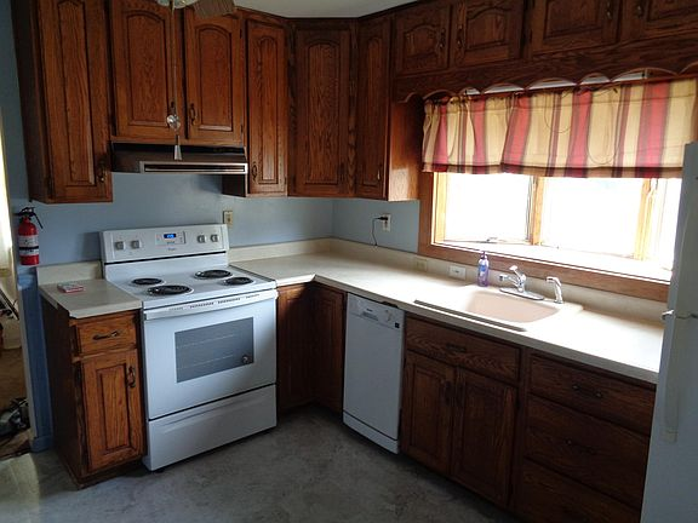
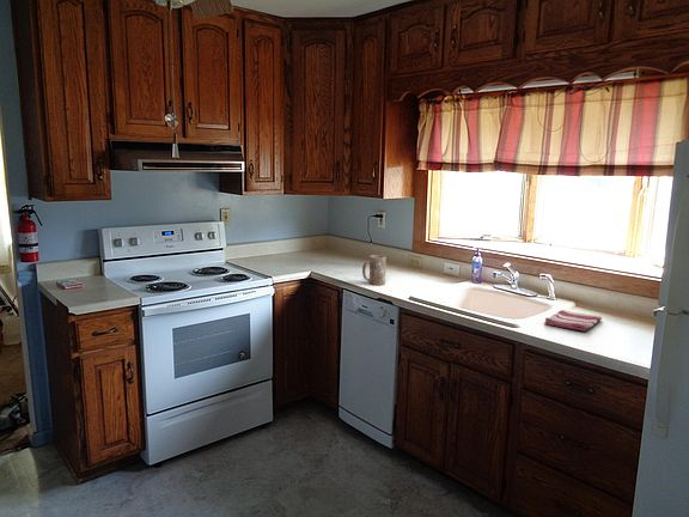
+ mug (374, 269)
+ dish towel (573, 318)
